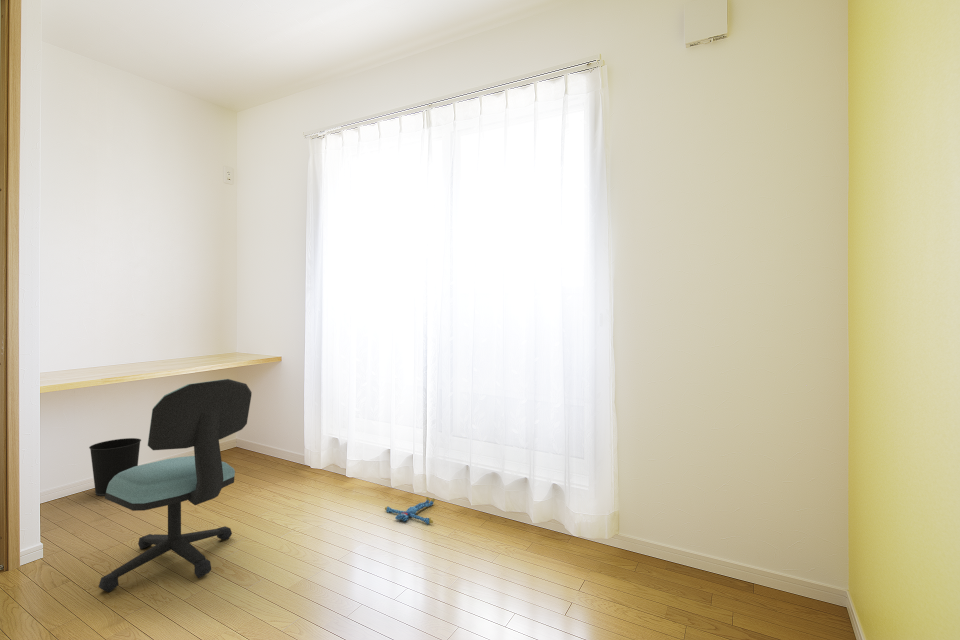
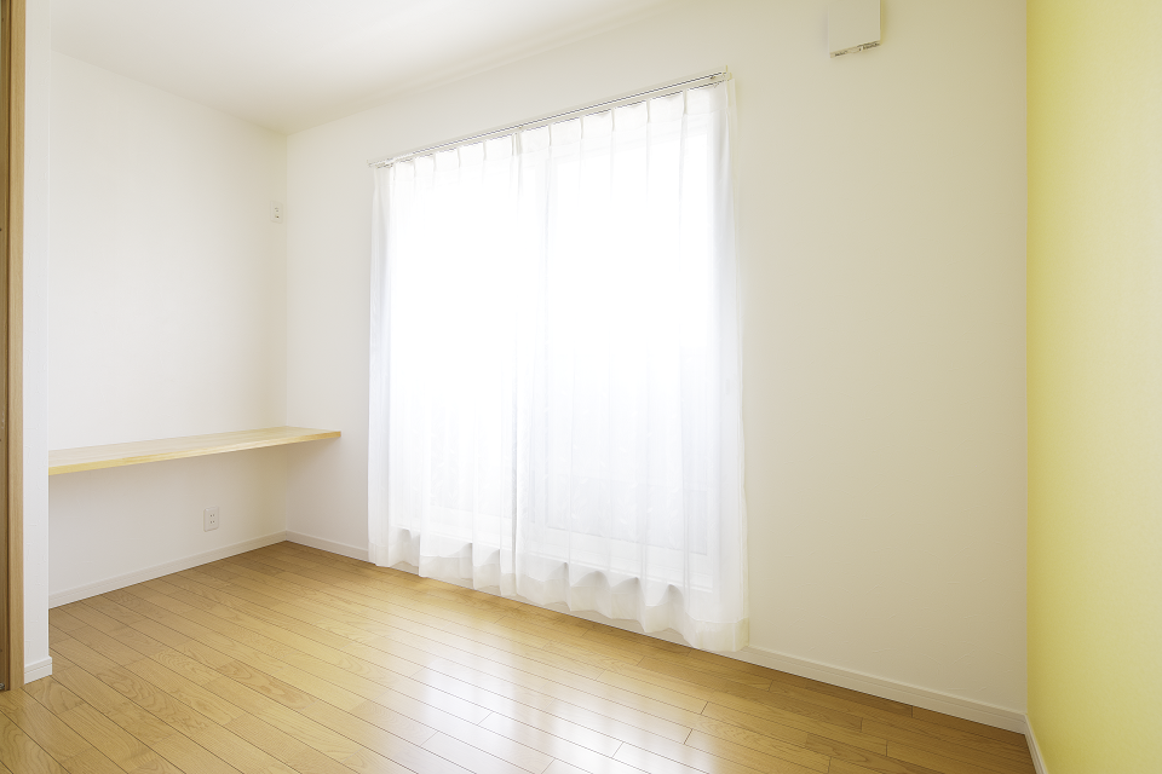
- plush toy (416, 508)
- office chair (175, 470)
- wastebasket (115, 466)
